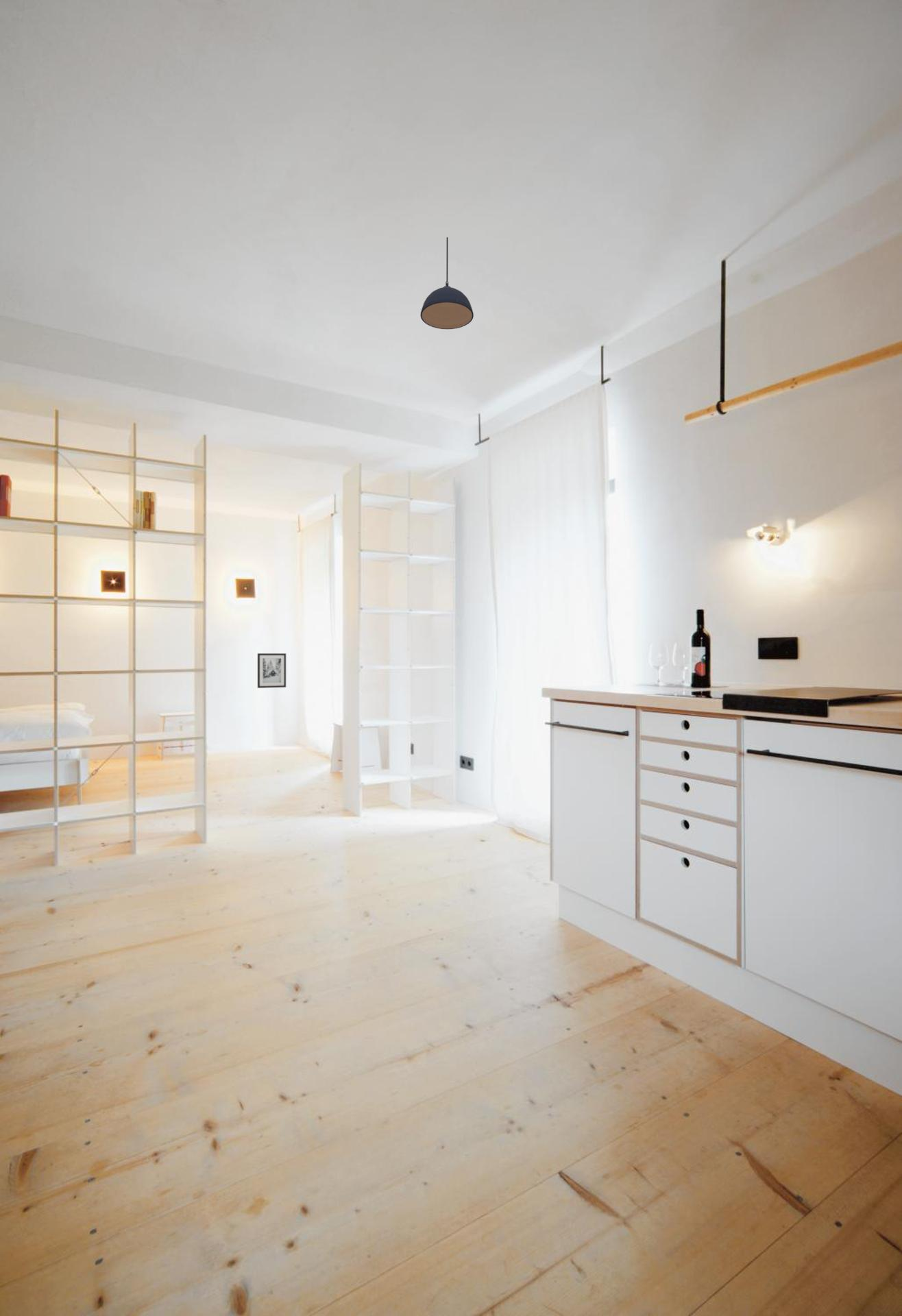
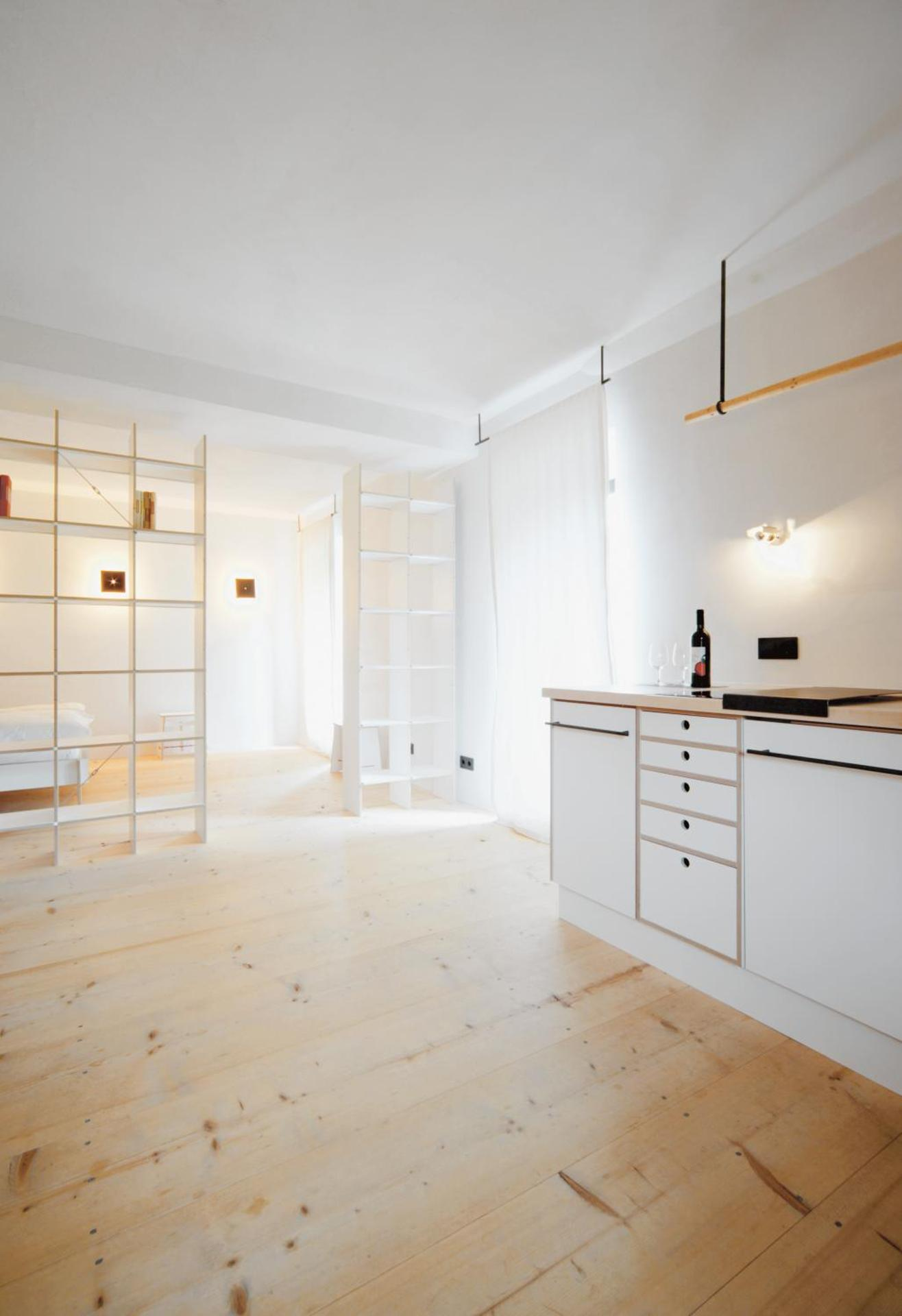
- wall art (271, 670)
- pendant light (447, 276)
